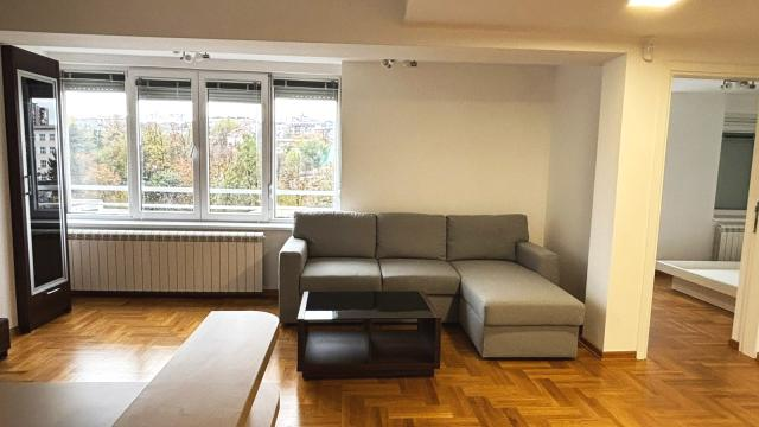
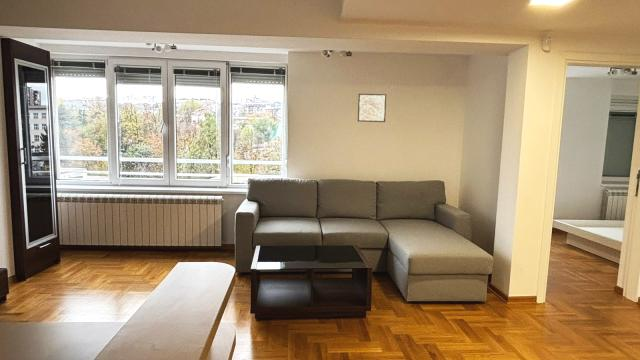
+ wall art (371, 108)
